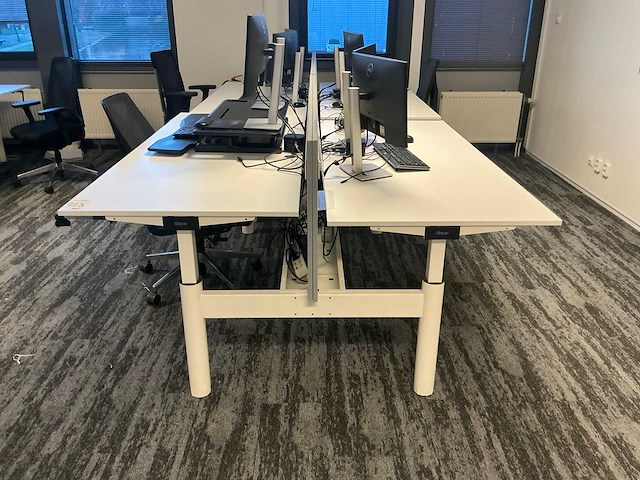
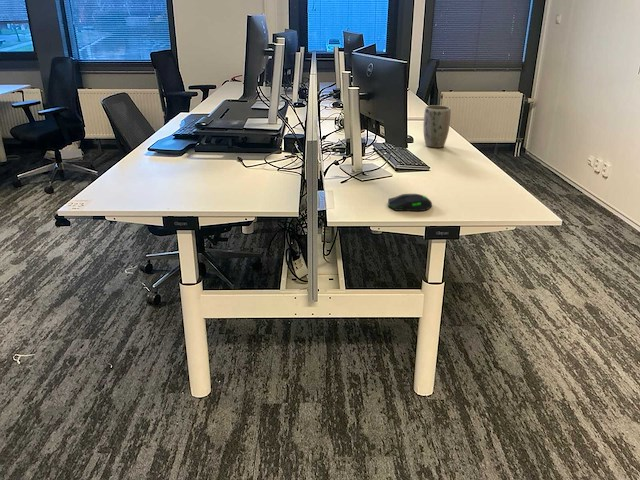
+ plant pot (436, 126)
+ computer mouse (410, 200)
